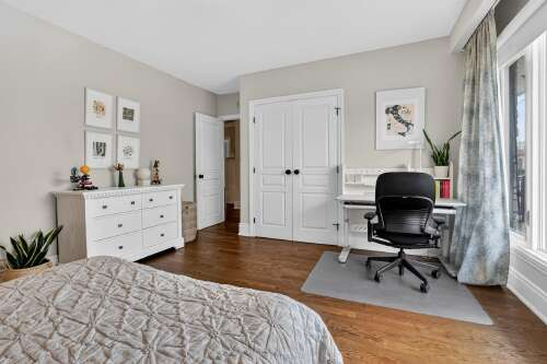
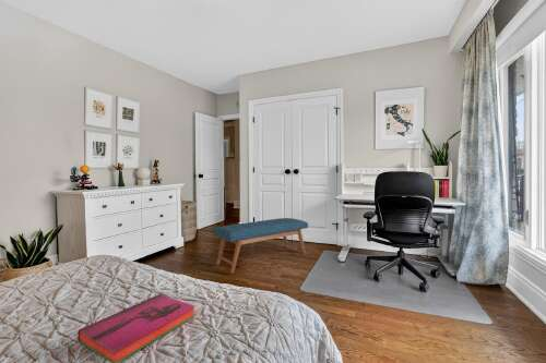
+ bench (263, 240)
+ hardback book (141, 322)
